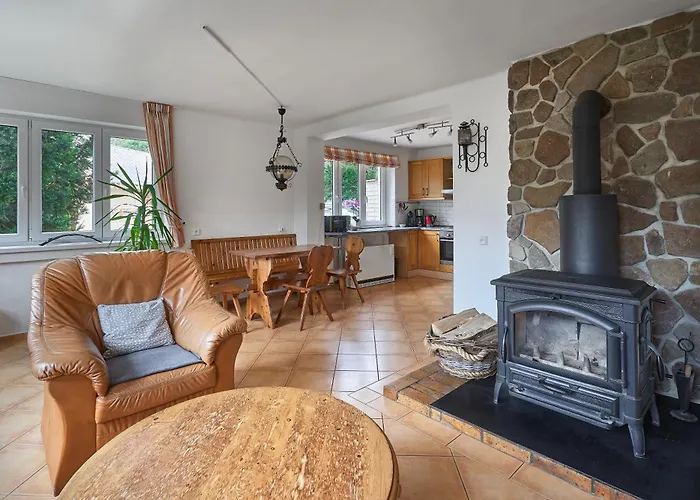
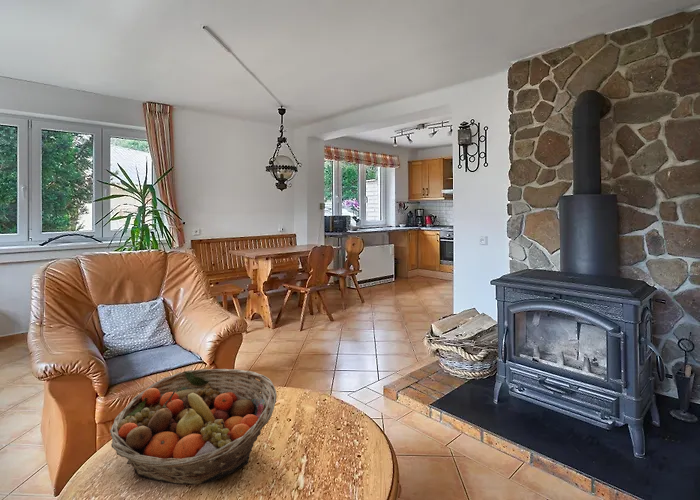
+ fruit basket (197, 420)
